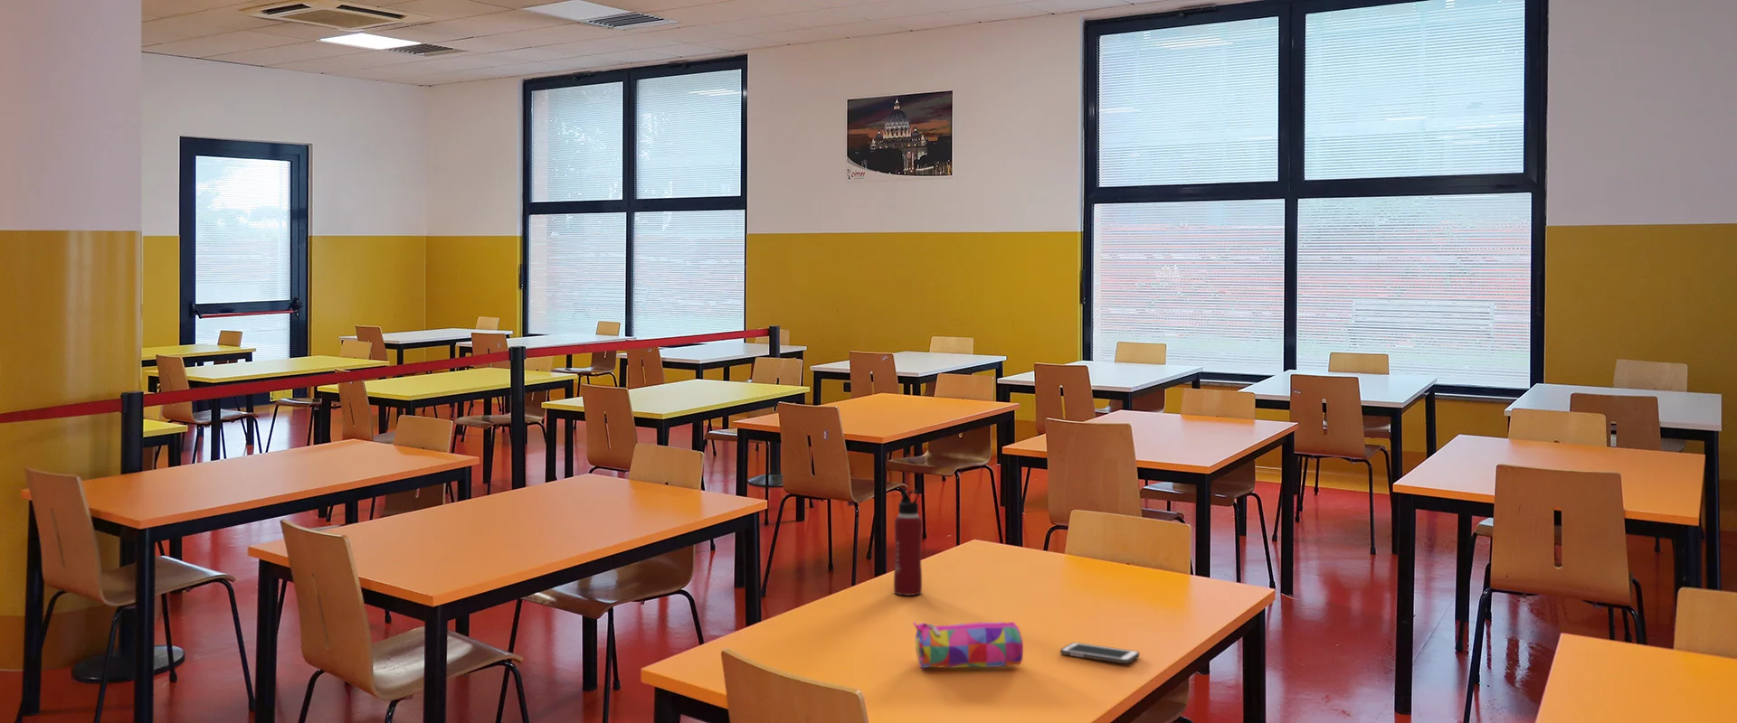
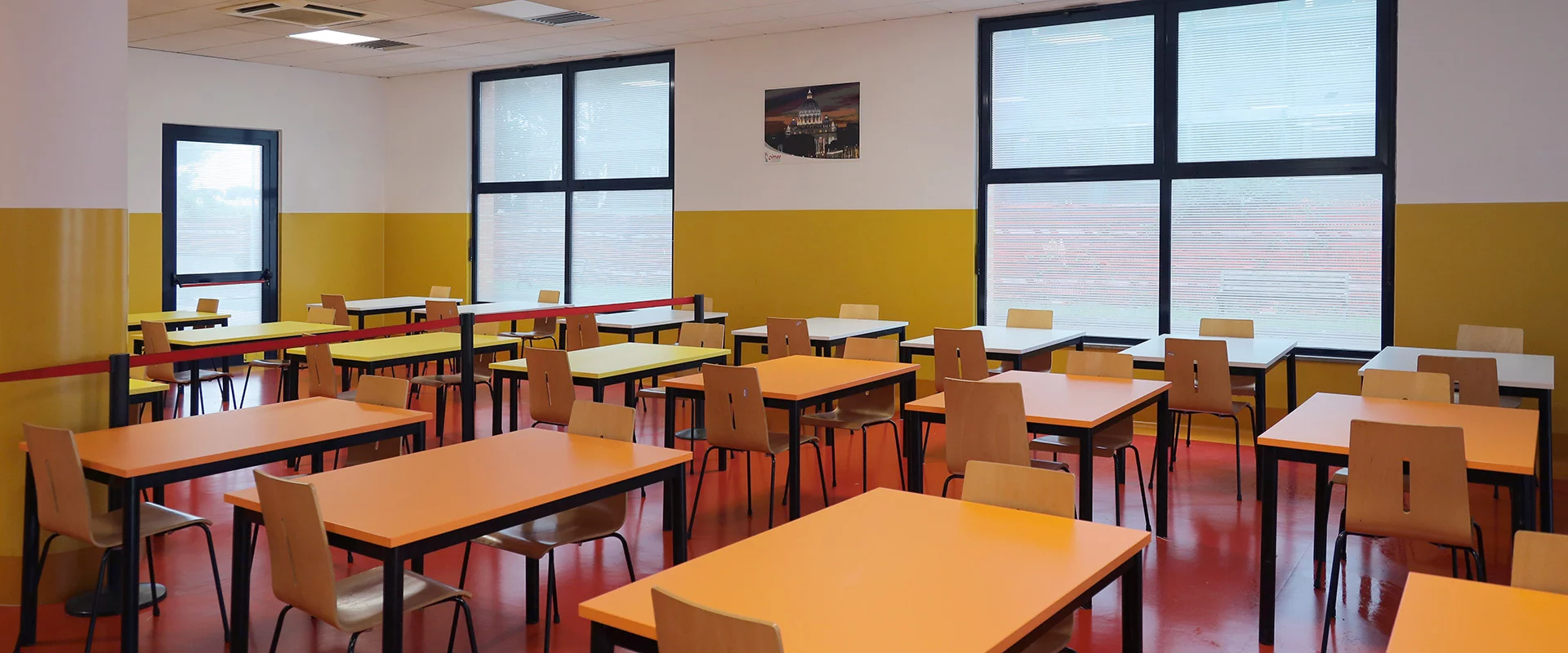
- pencil case (967, 643)
- water bottle (908, 540)
- cell phone (1099, 652)
